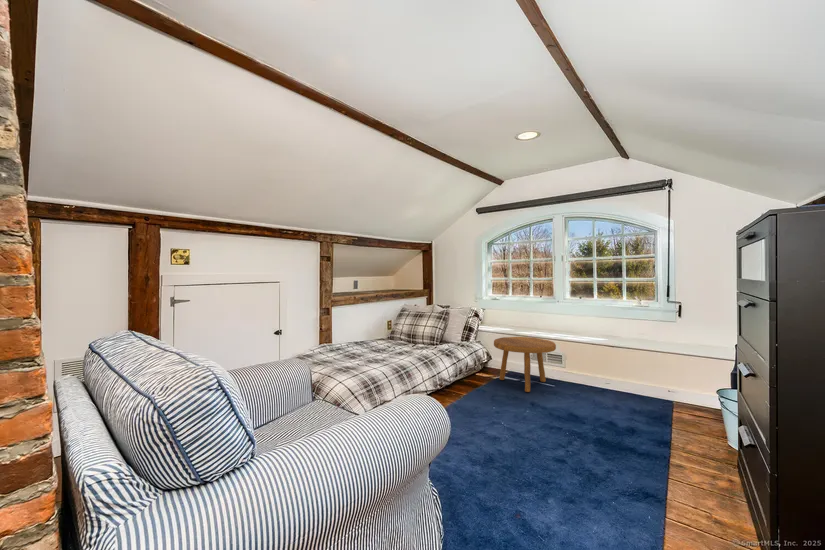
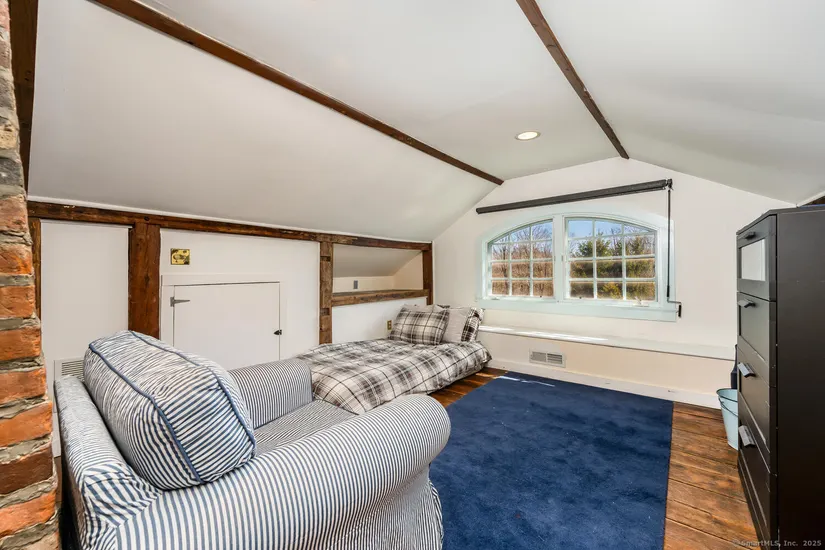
- footstool (524, 362)
